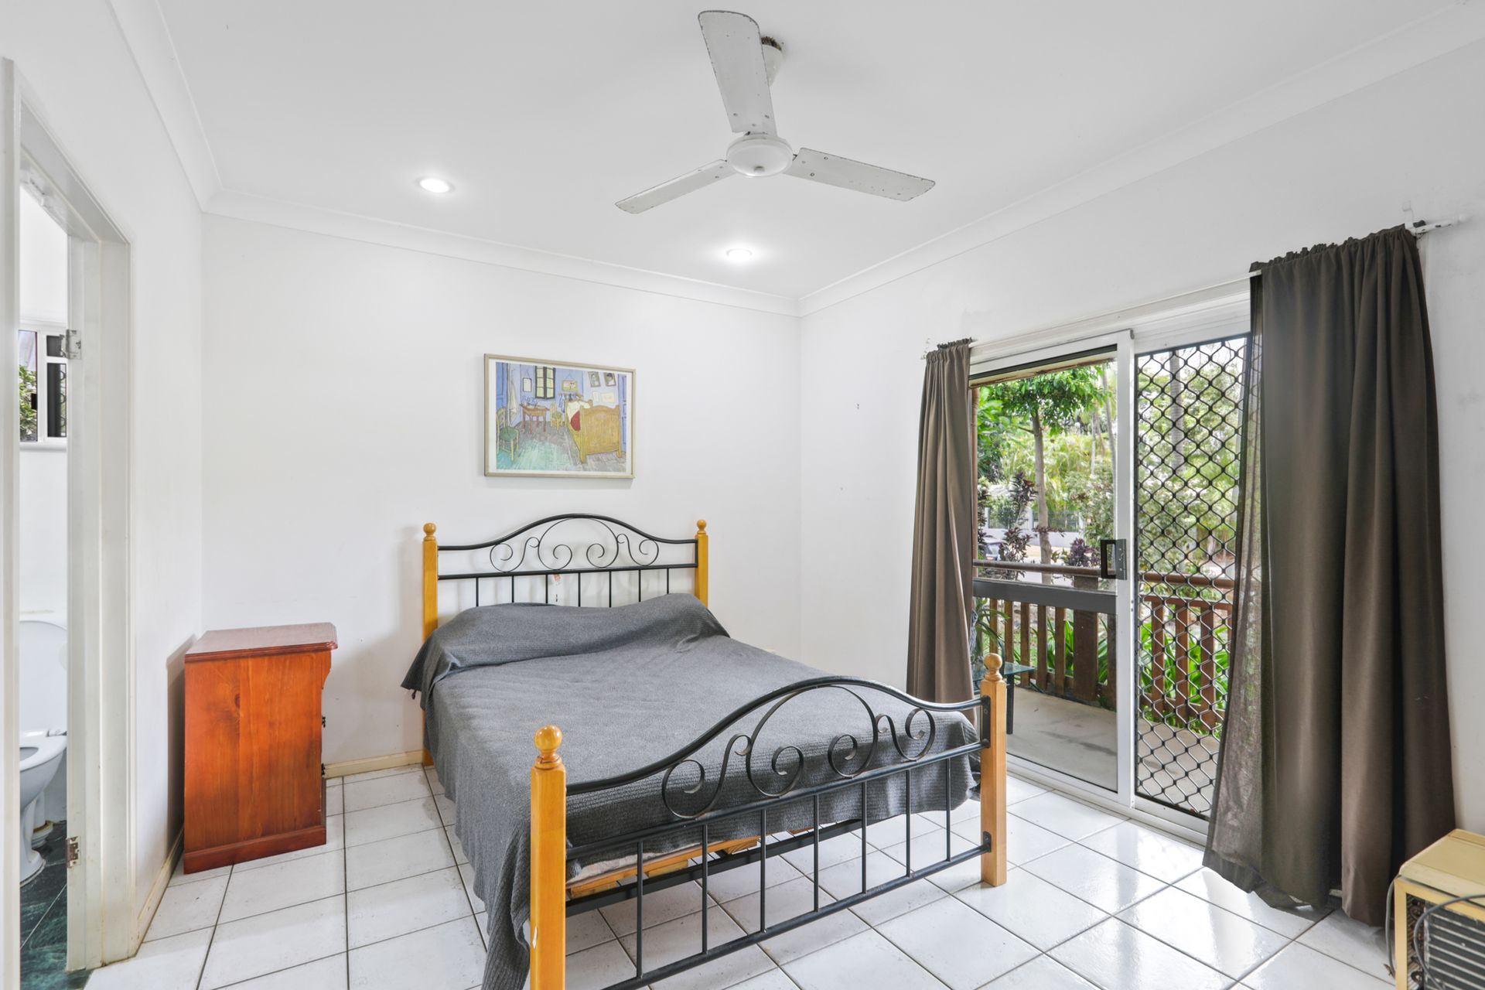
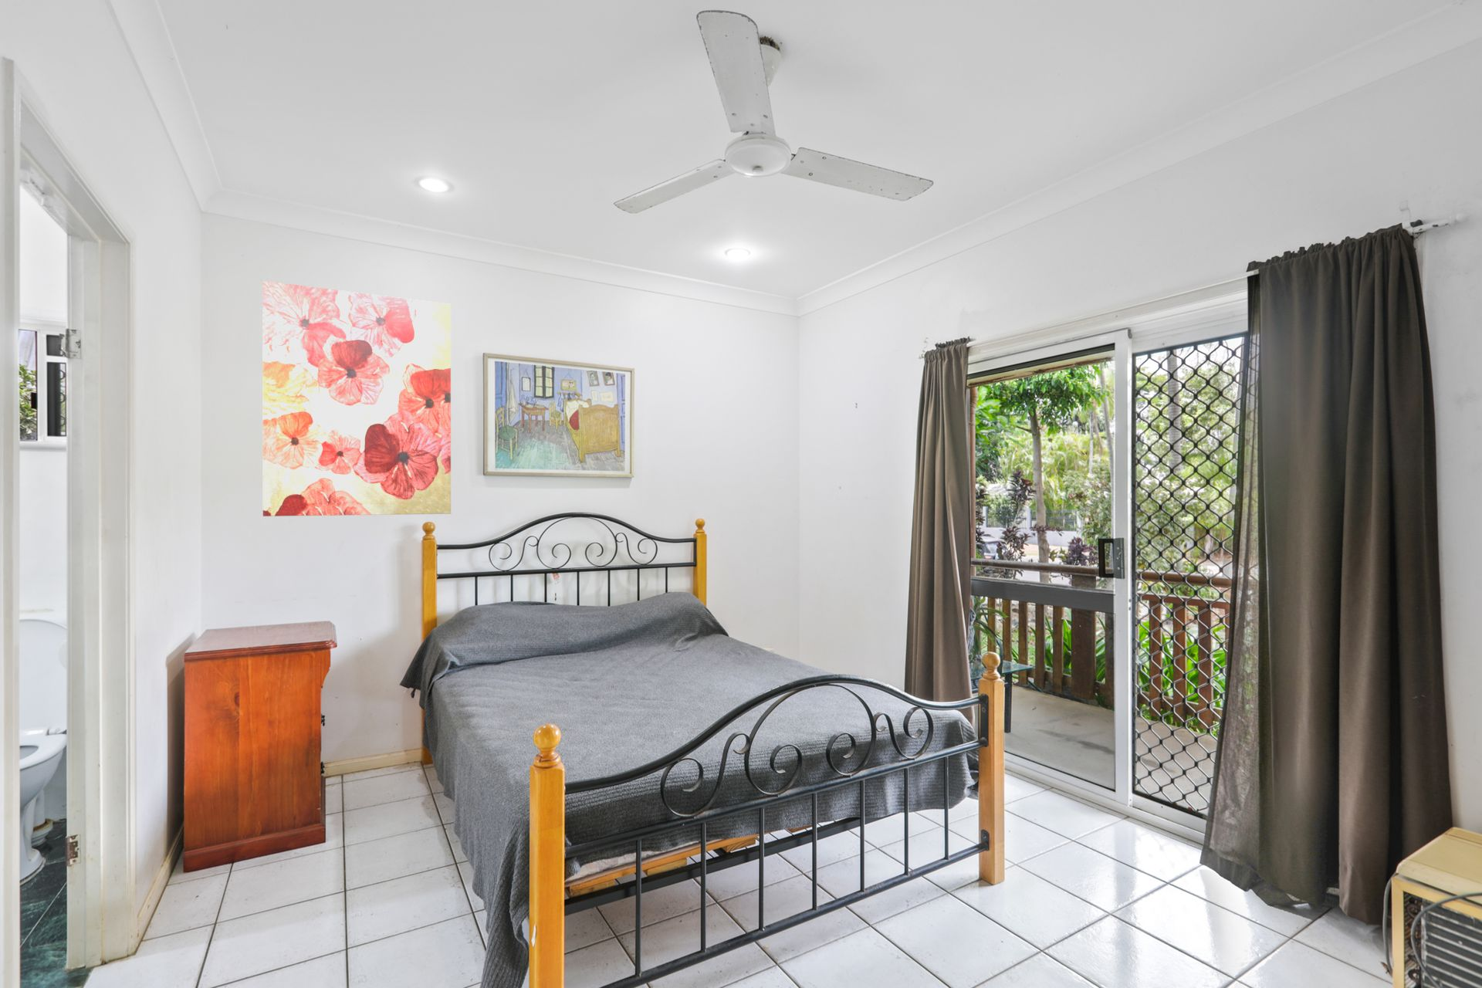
+ wall art (362, 404)
